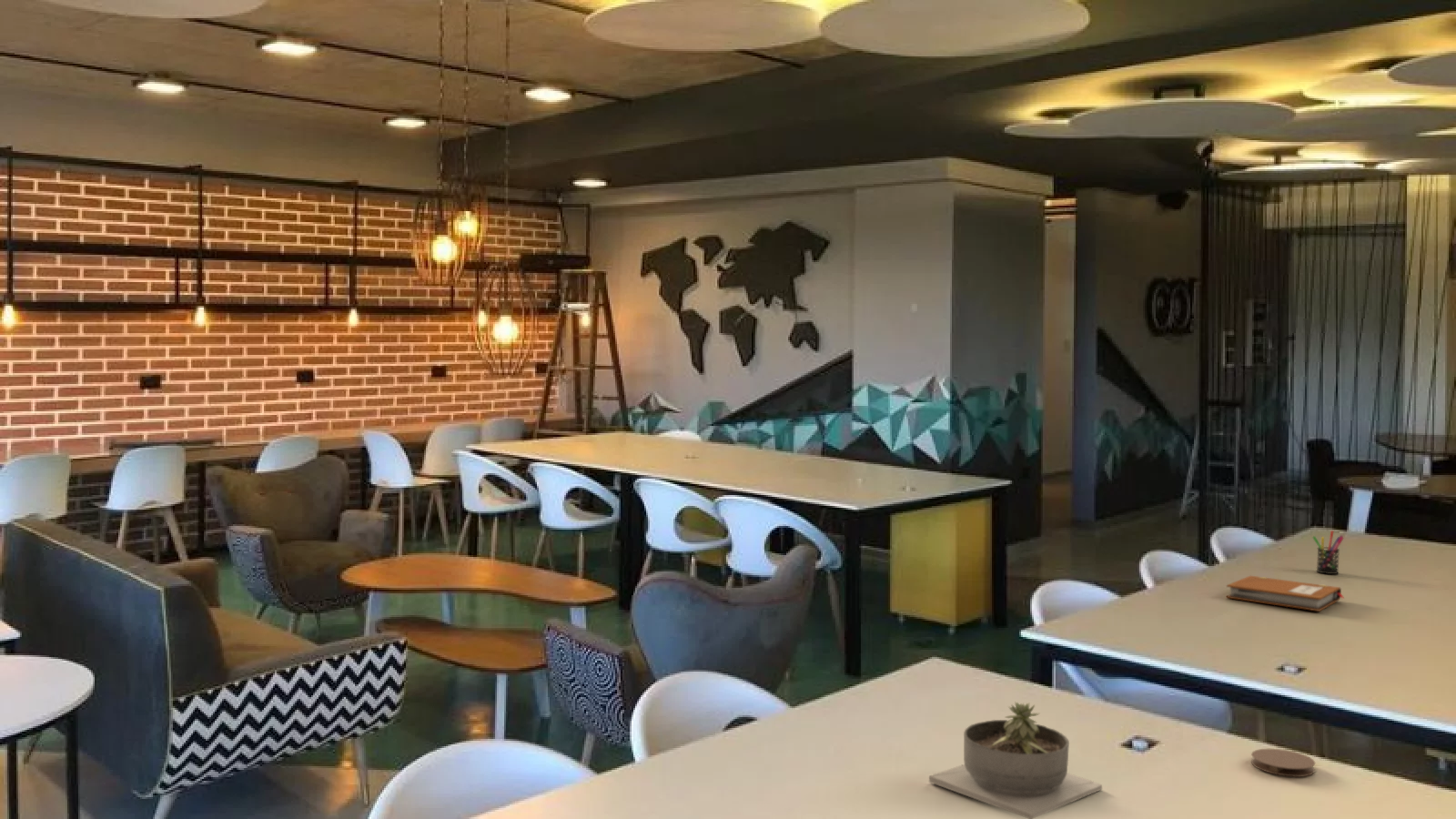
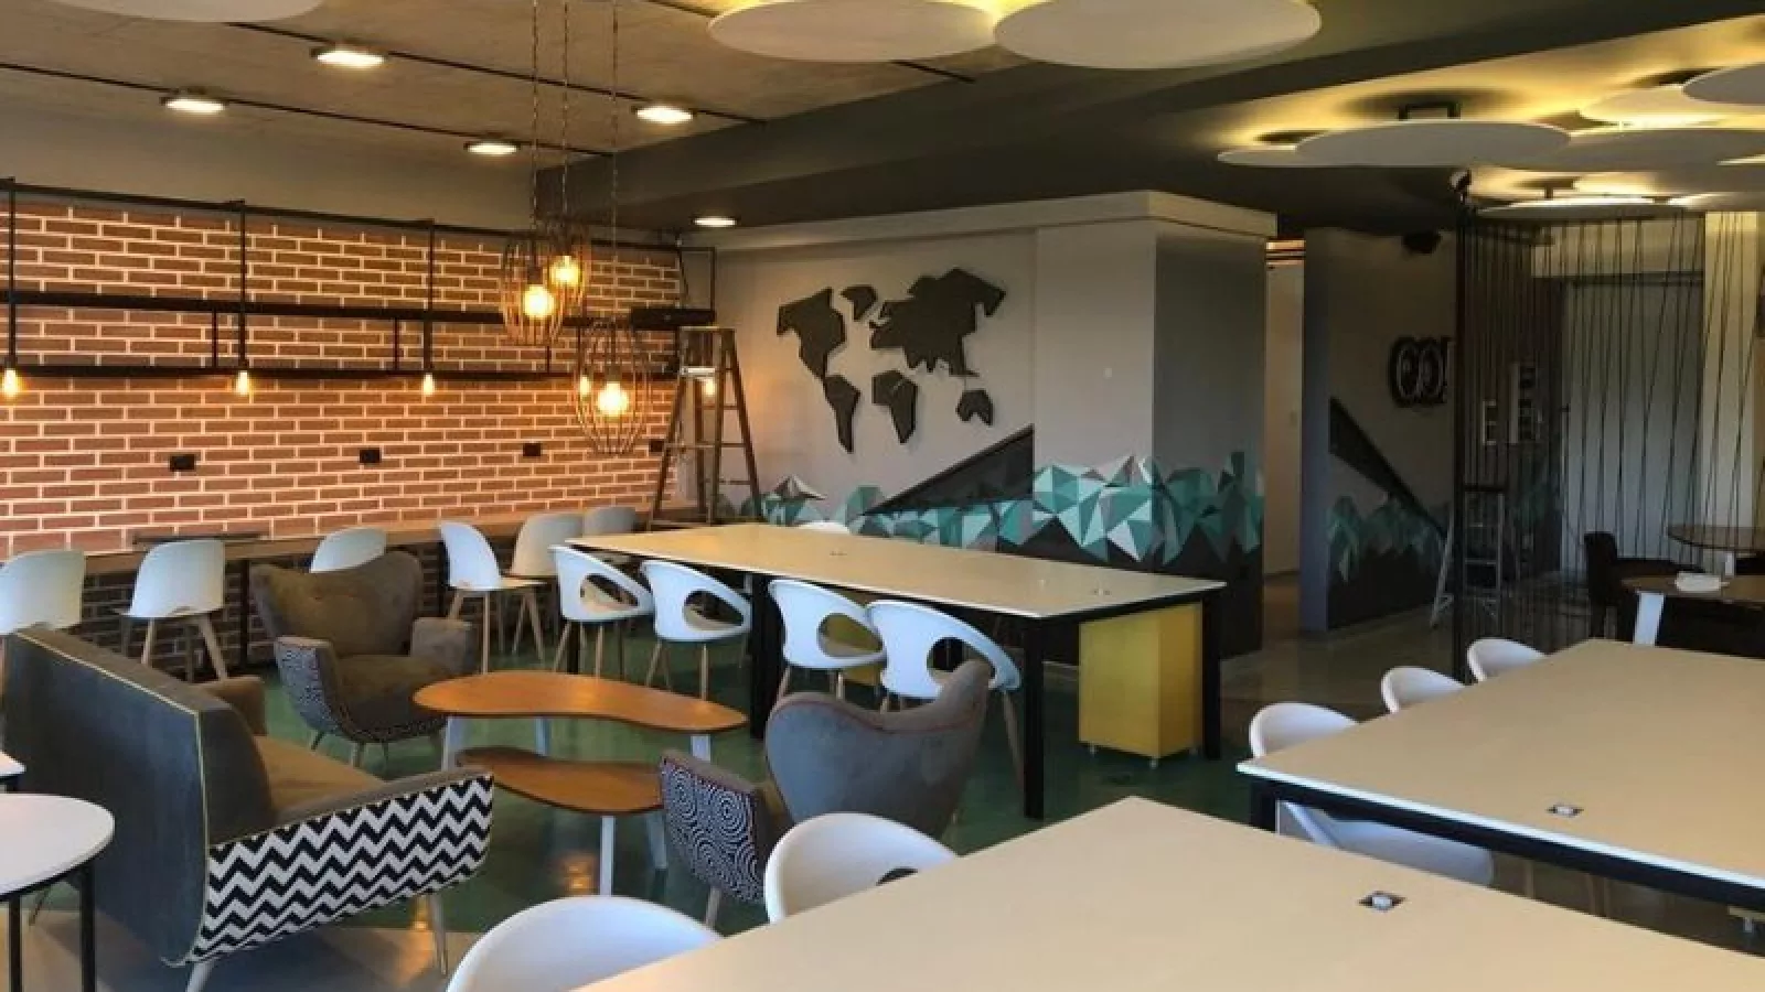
- coaster (1282, 762)
- succulent planter (1016, 743)
- notebook (1286, 592)
- pen holder (1326, 551)
